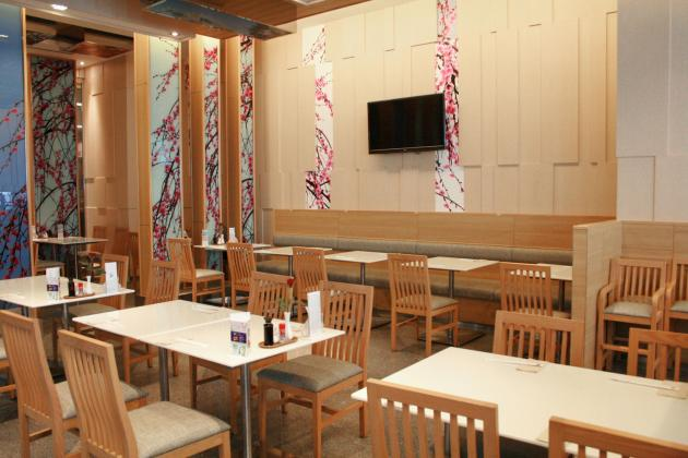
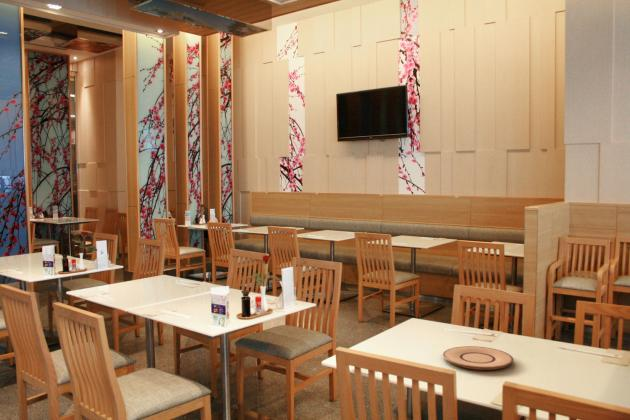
+ plate (477, 357)
